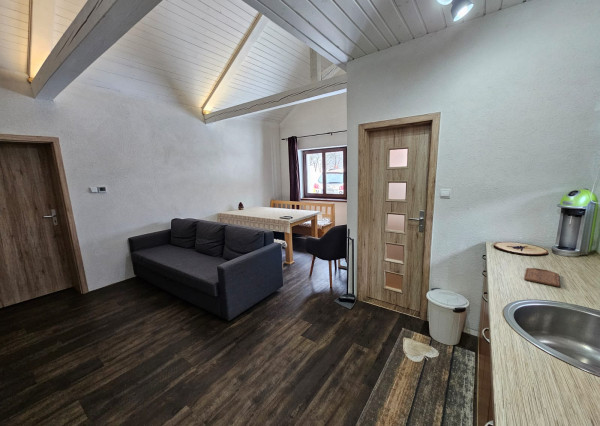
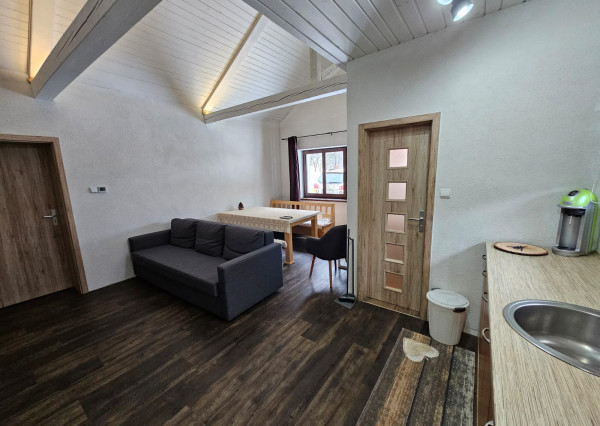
- cutting board (541, 275)
